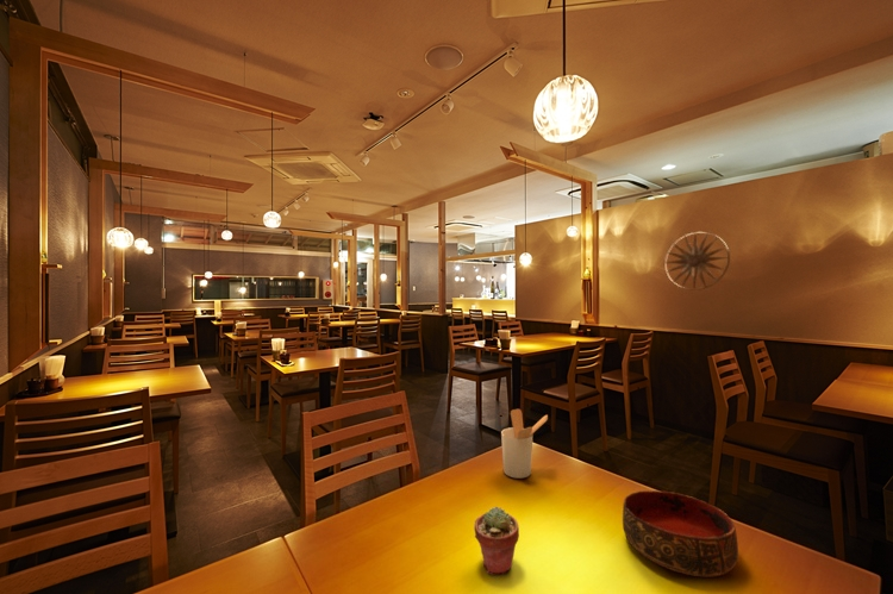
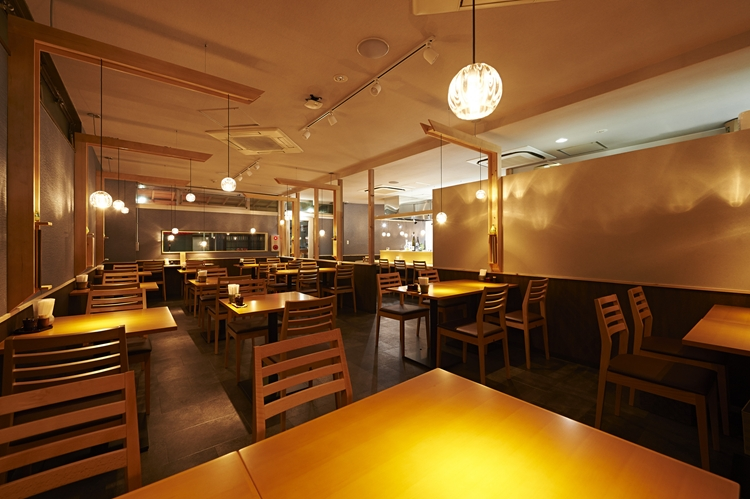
- bowl (676, 529)
- potted succulent (497, 536)
- utensil holder (525, 443)
- wall art (694, 261)
